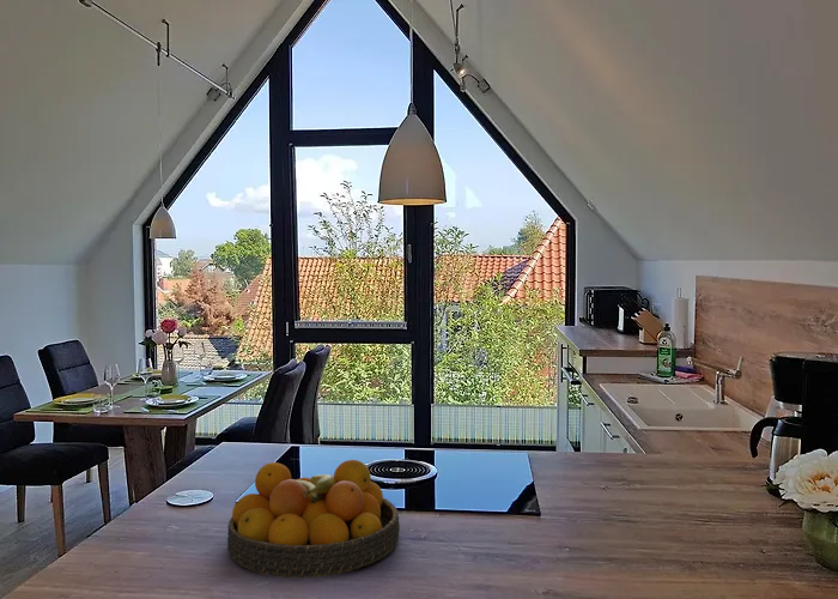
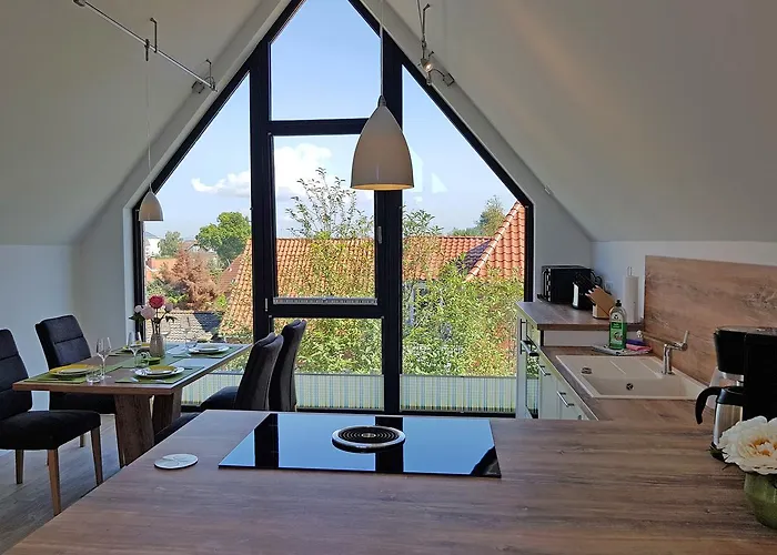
- fruit bowl (315, 503)
